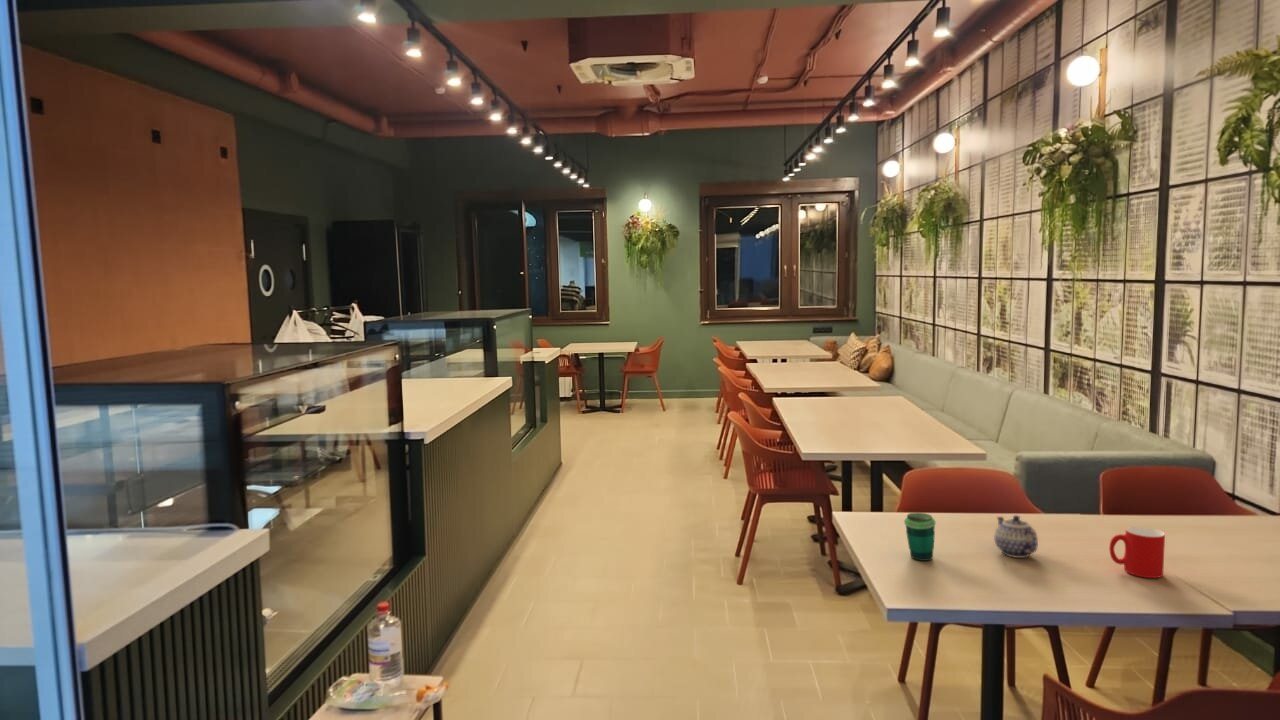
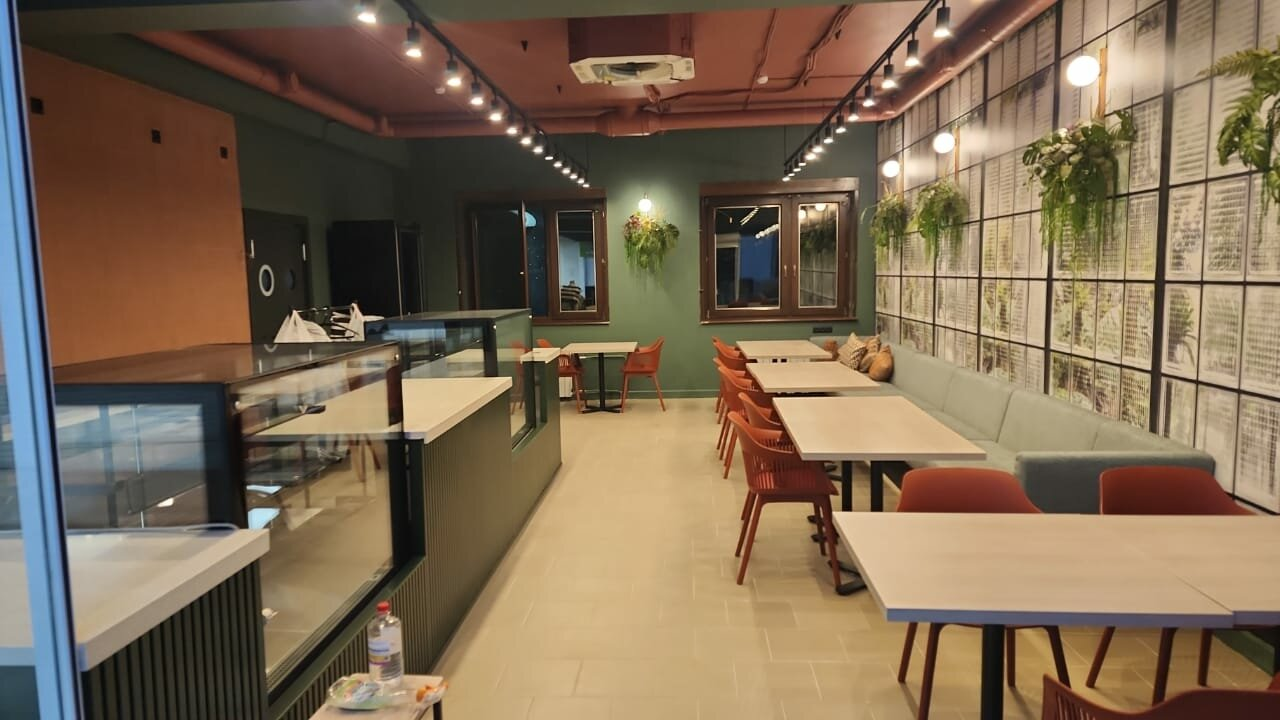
- cup (919, 537)
- cup (1136, 551)
- teapot (1016, 534)
